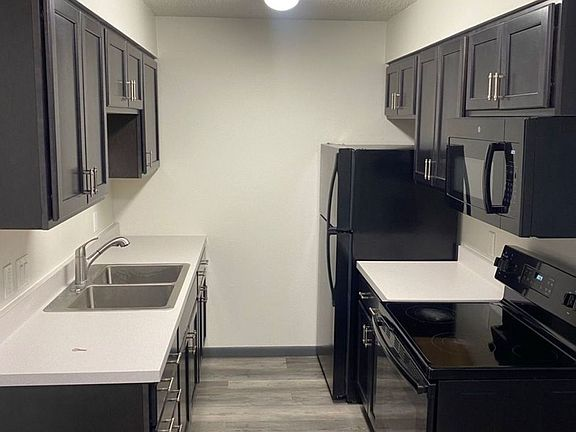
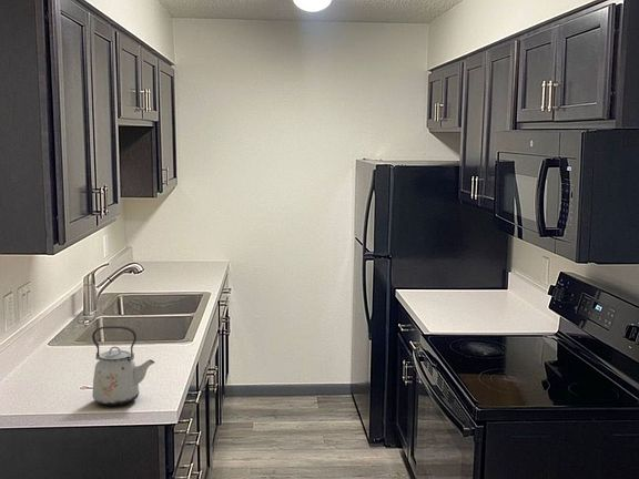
+ kettle (123, 364)
